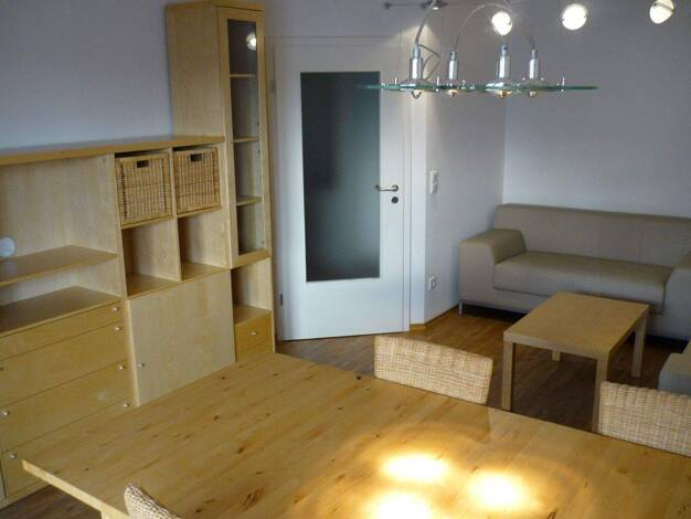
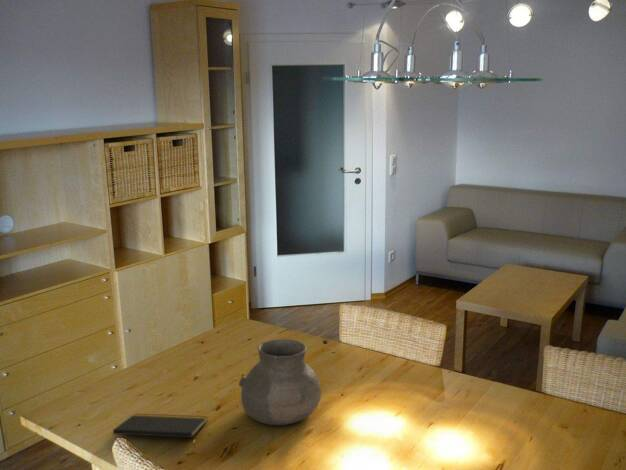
+ notepad (161, 425)
+ vase (280, 381)
